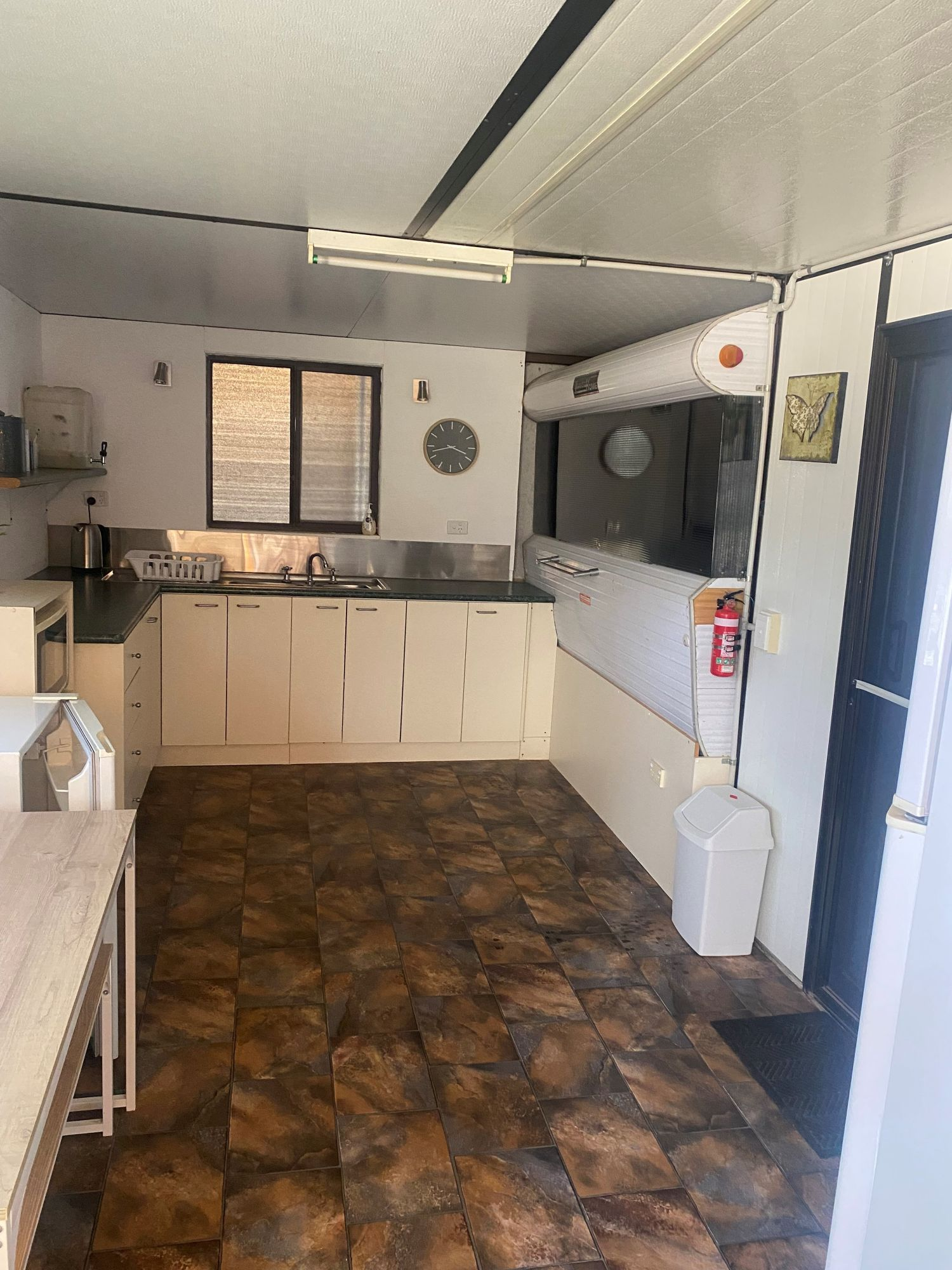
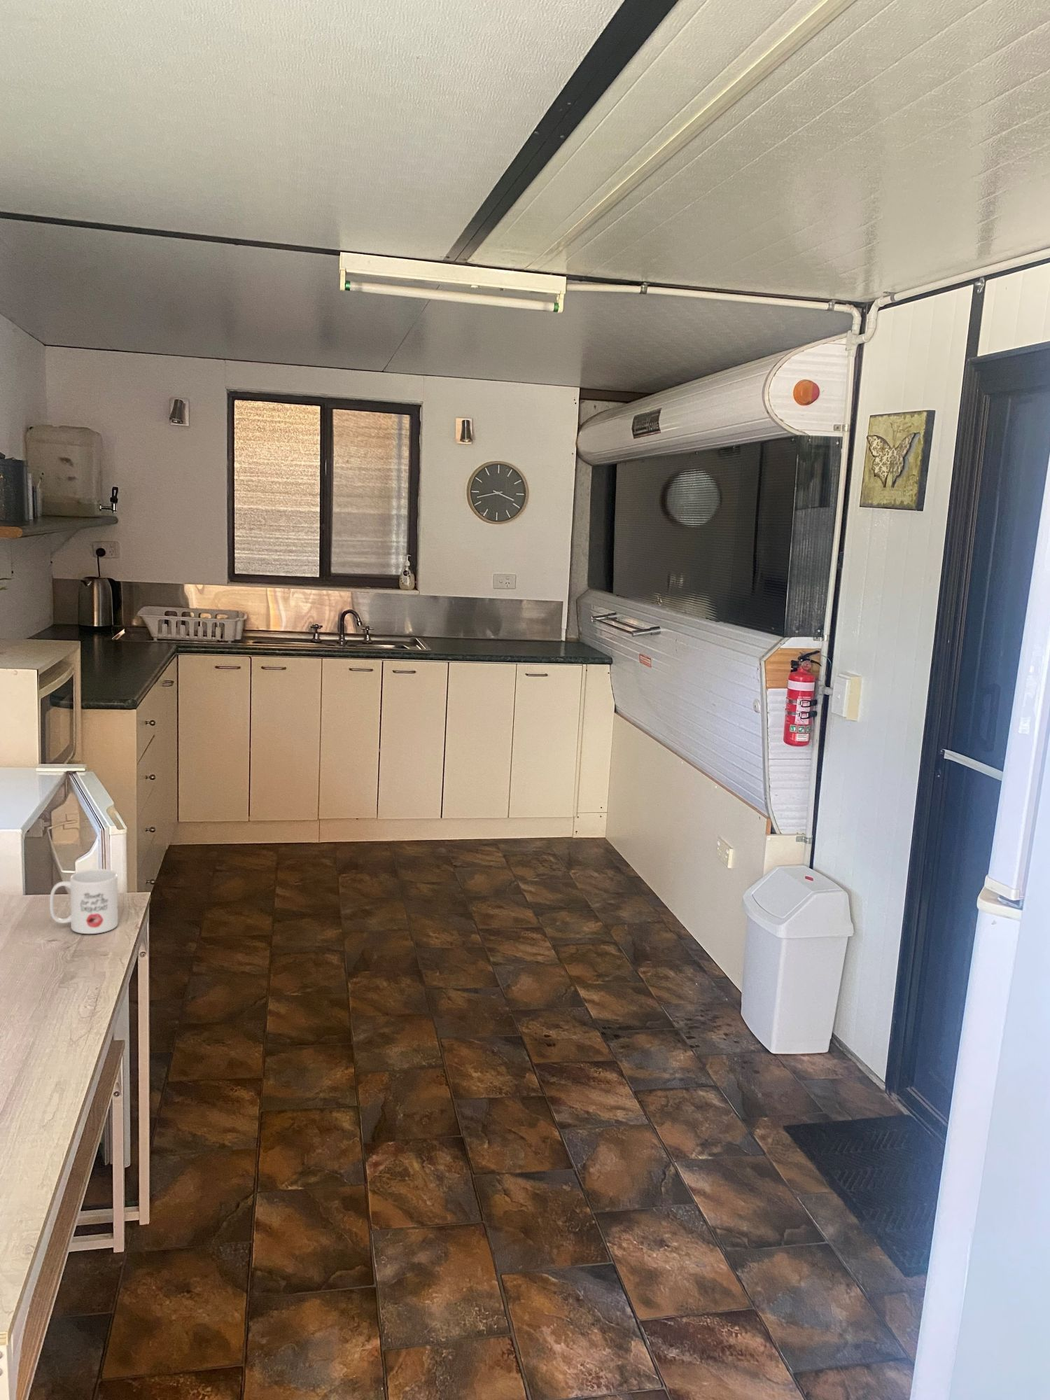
+ mug (84, 901)
